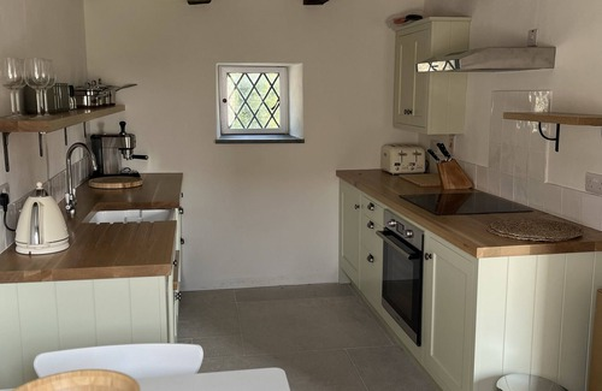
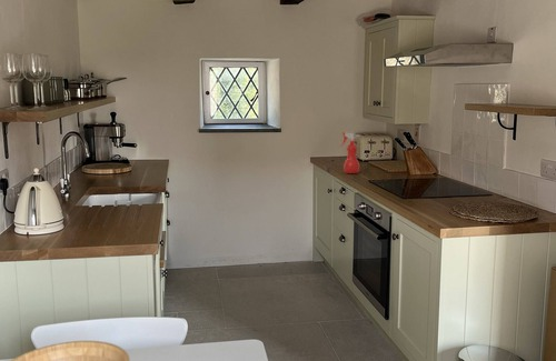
+ spray bottle (349, 152)
